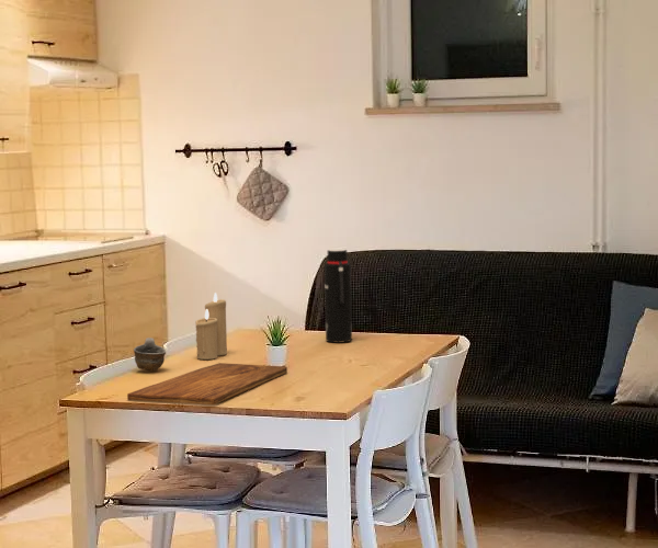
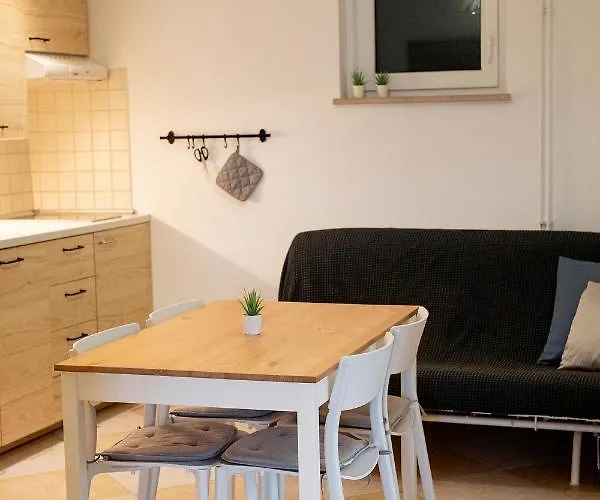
- candle (211, 324)
- water bottle (338, 295)
- cutting board (213, 381)
- cup (150, 355)
